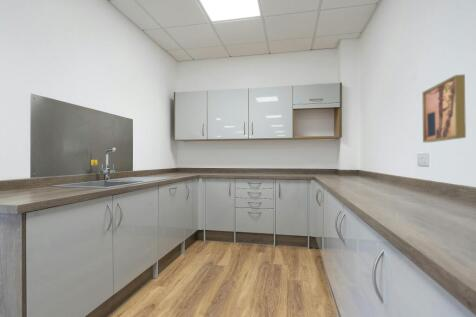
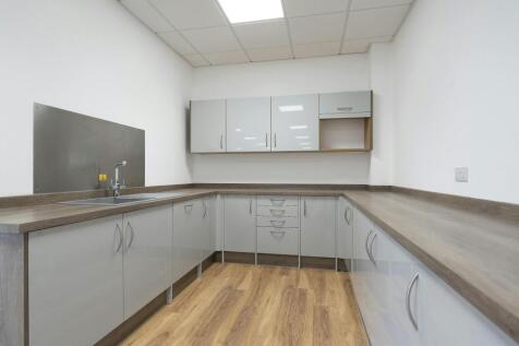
- wall art (441, 112)
